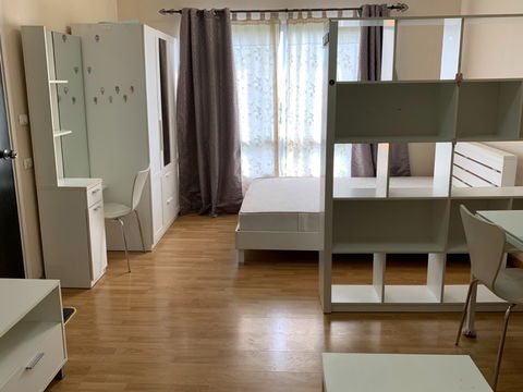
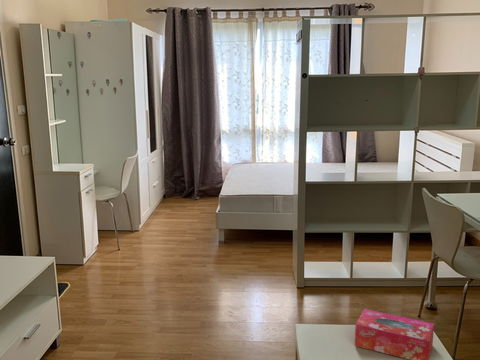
+ tissue box (394, 334)
